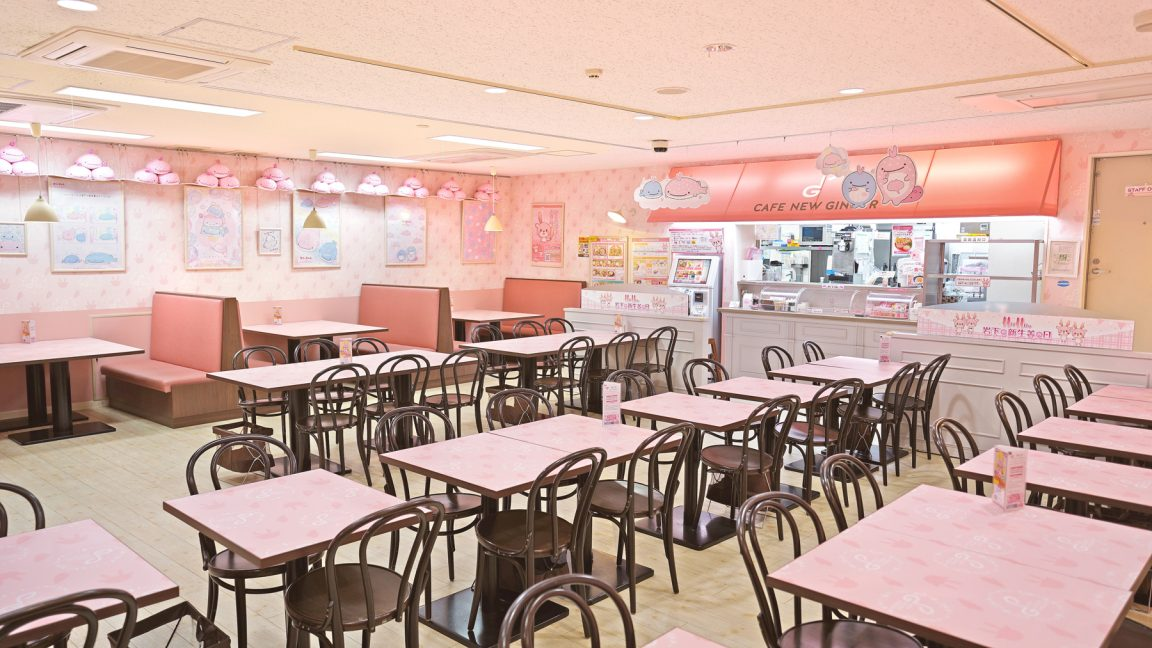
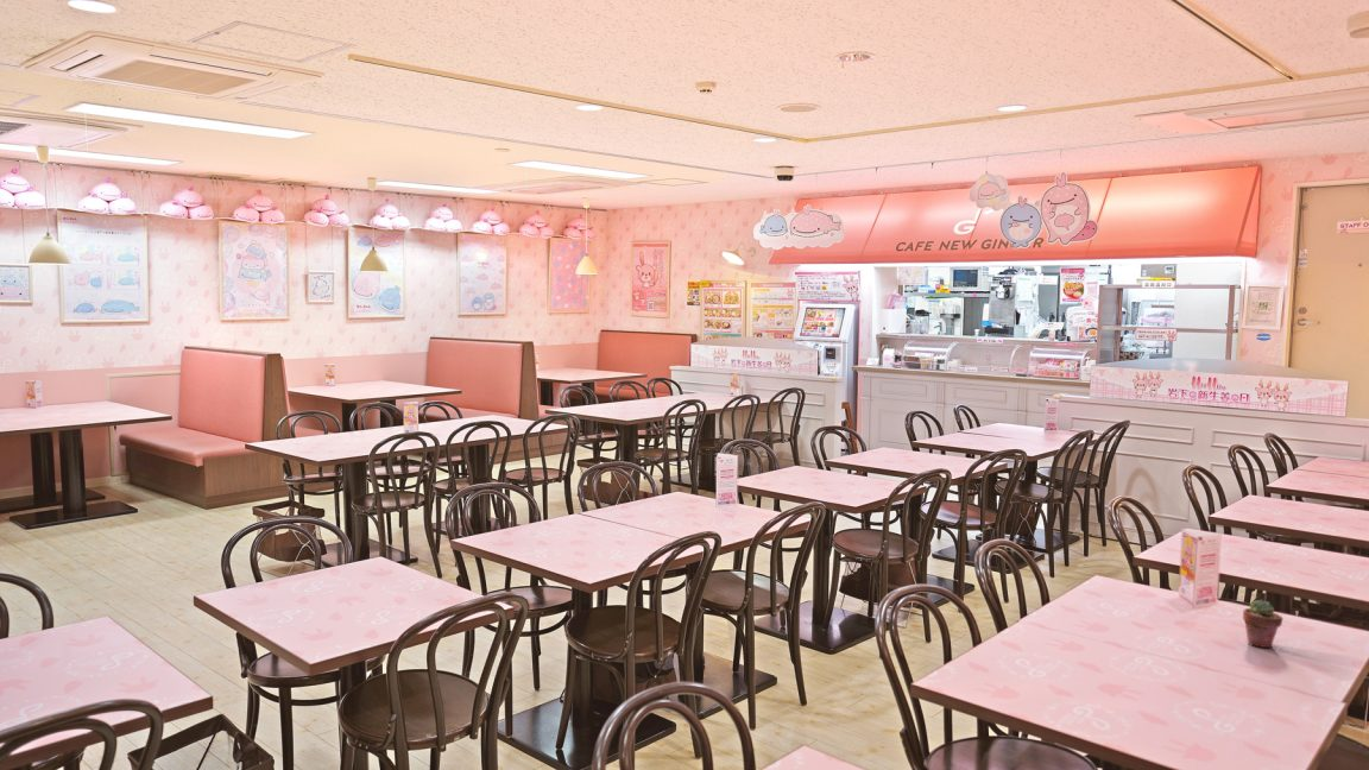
+ potted succulent (1261, 621)
